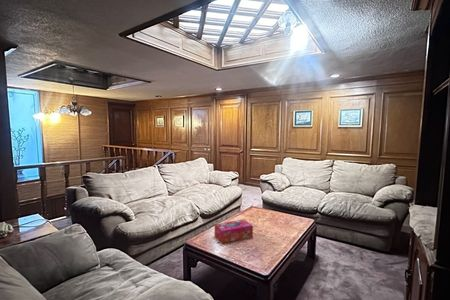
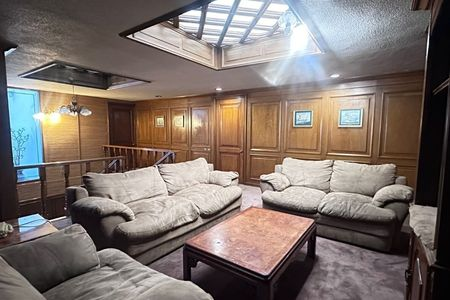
- tissue box (233, 230)
